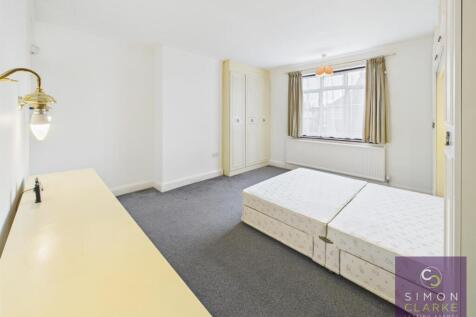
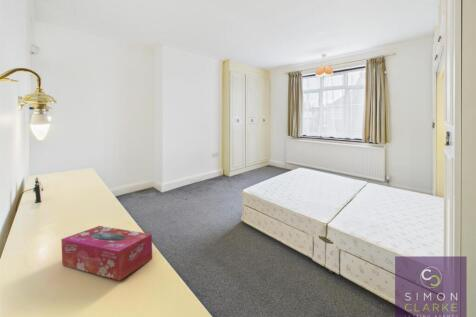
+ tissue box (108, 249)
